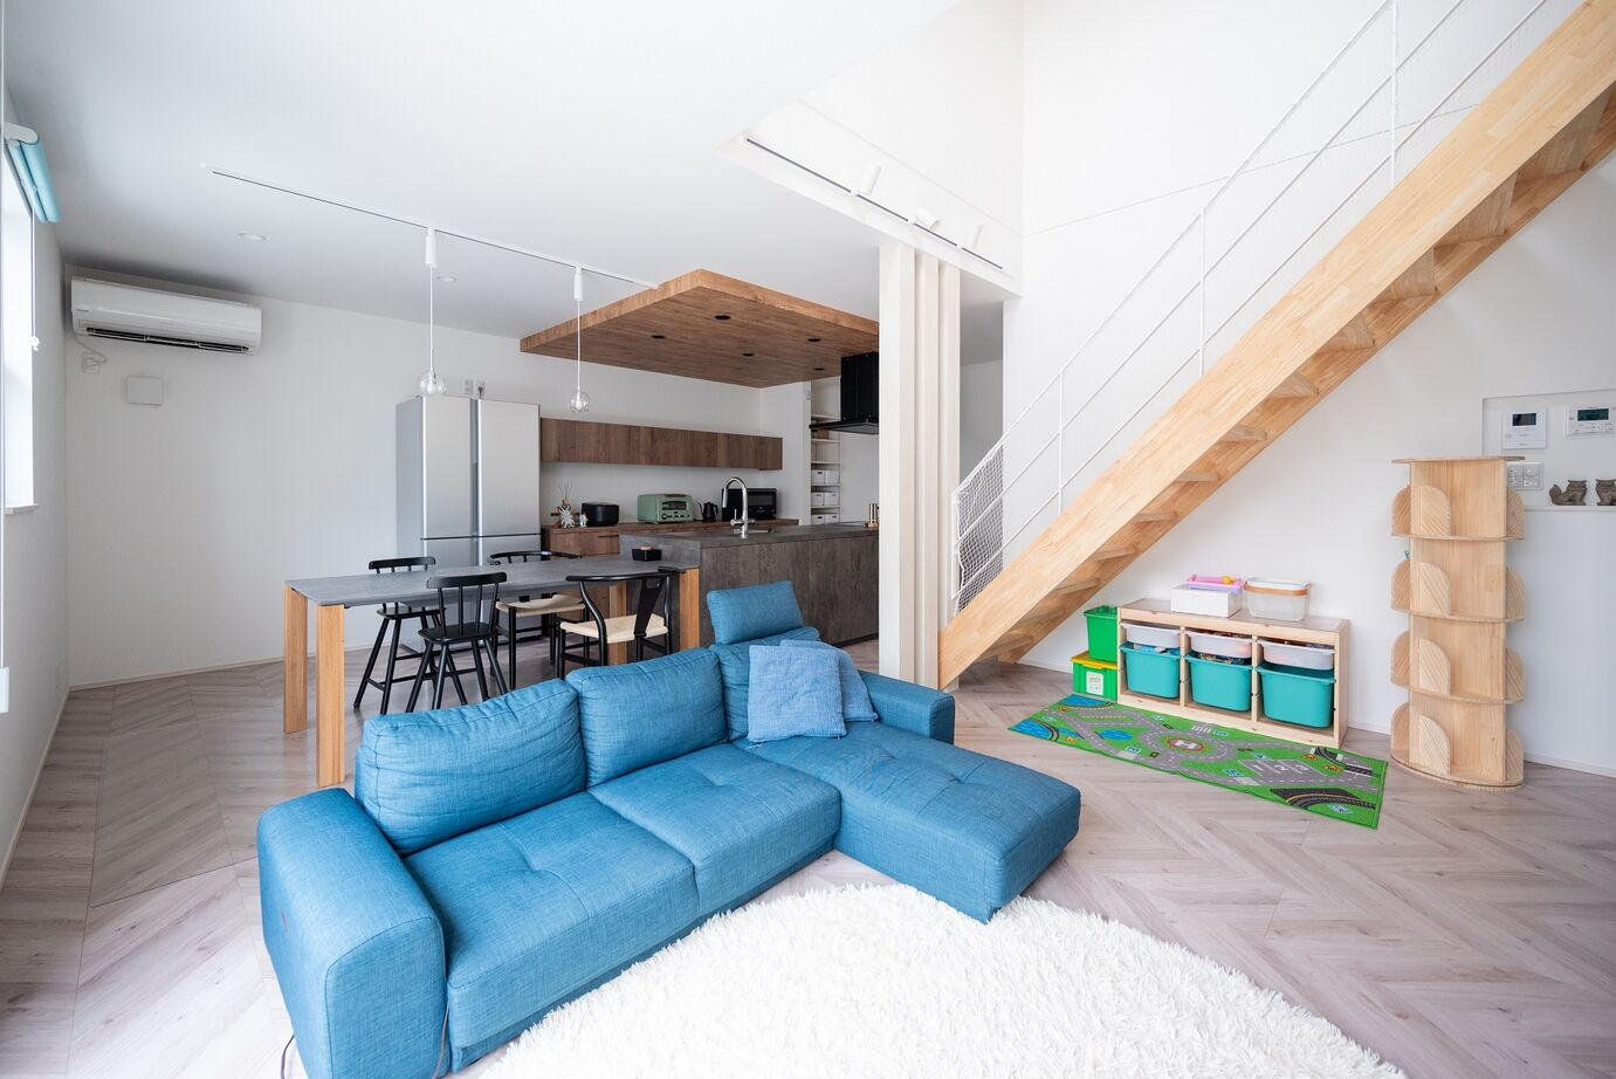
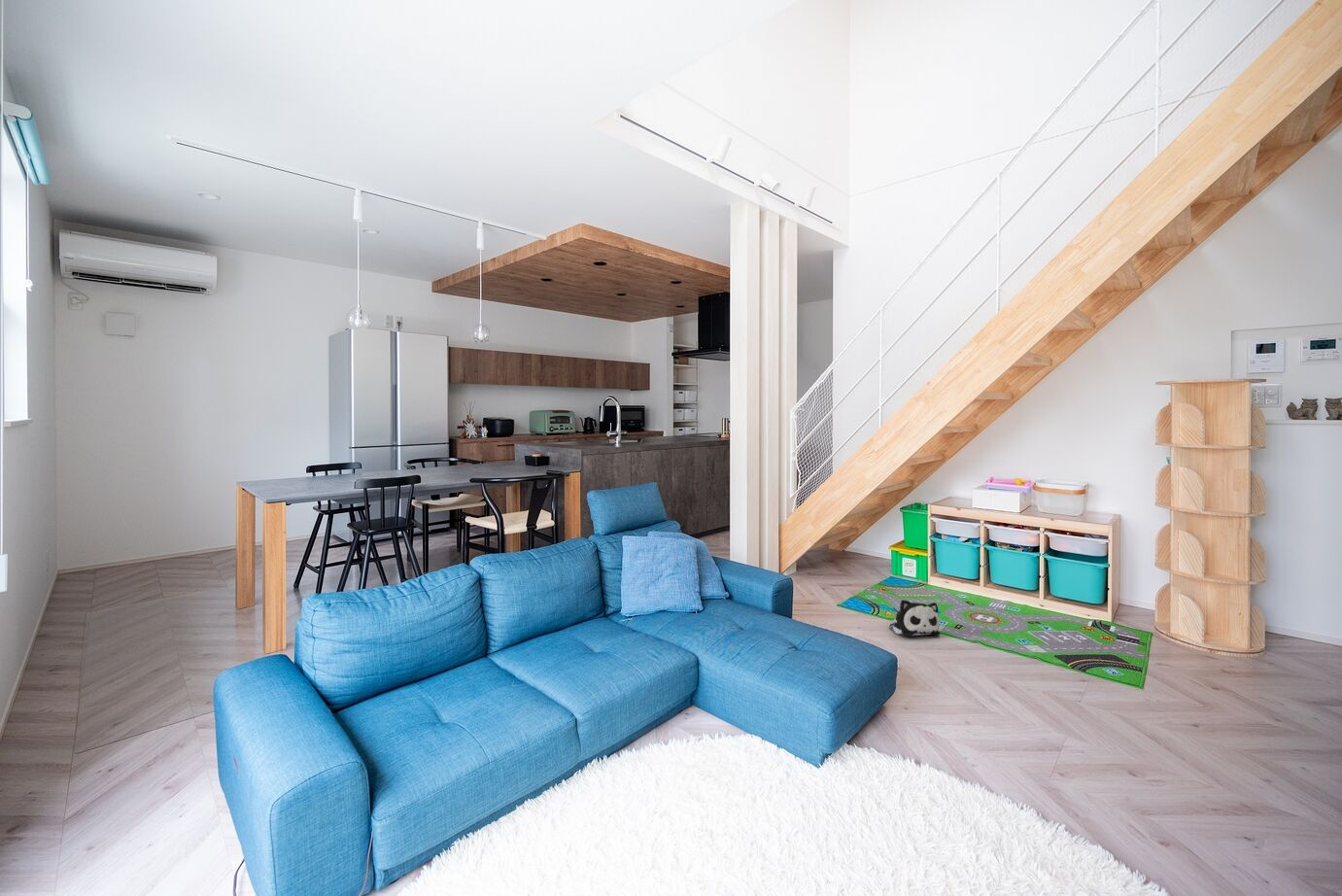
+ plush toy (909, 612)
